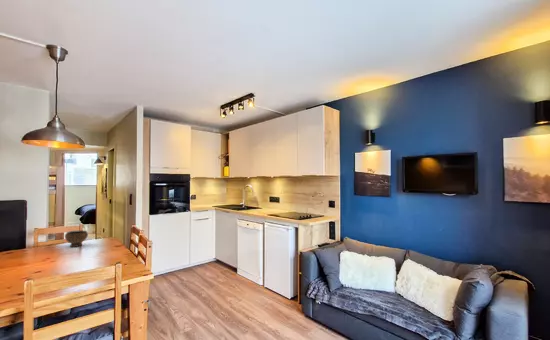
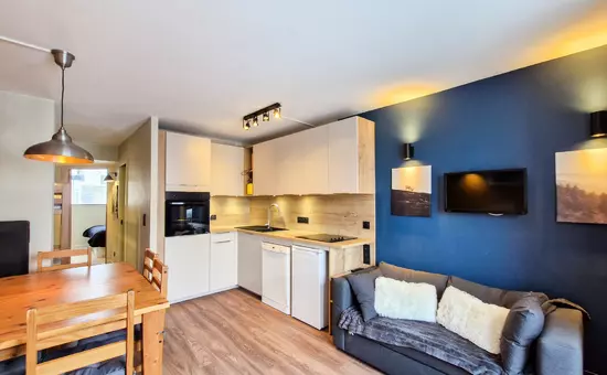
- bowl (76, 238)
